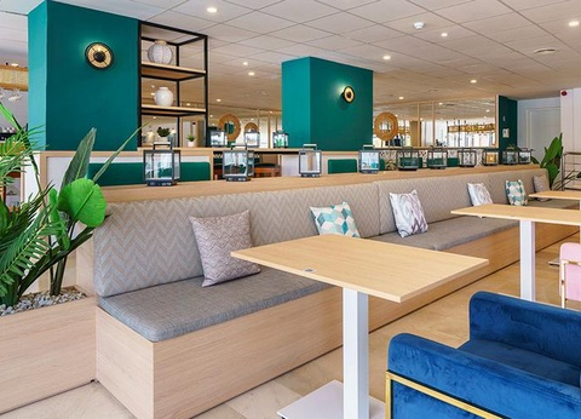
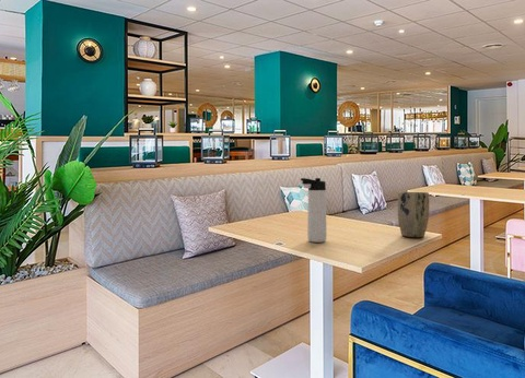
+ thermos bottle (313, 210)
+ plant pot (412, 213)
